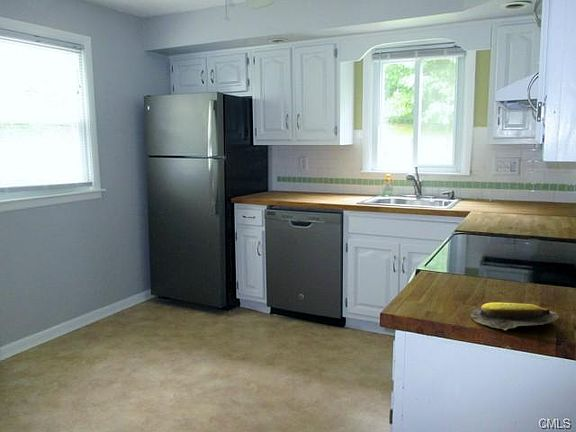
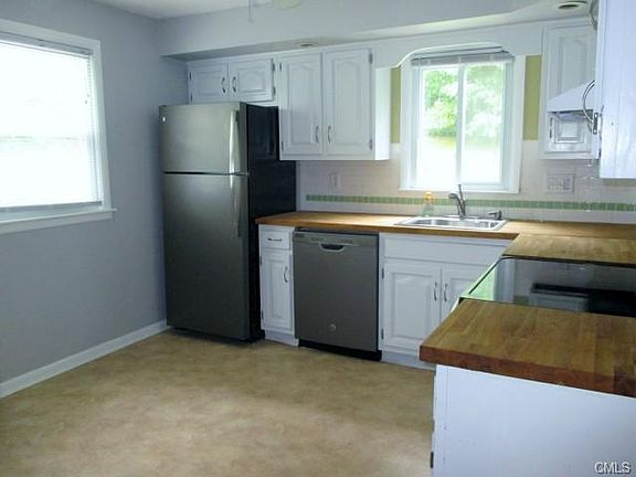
- banana (513, 309)
